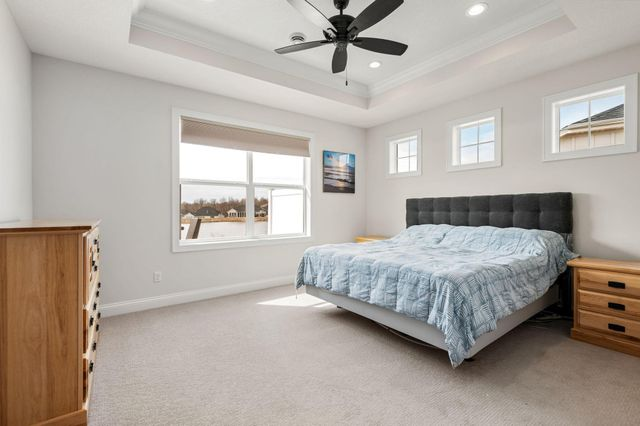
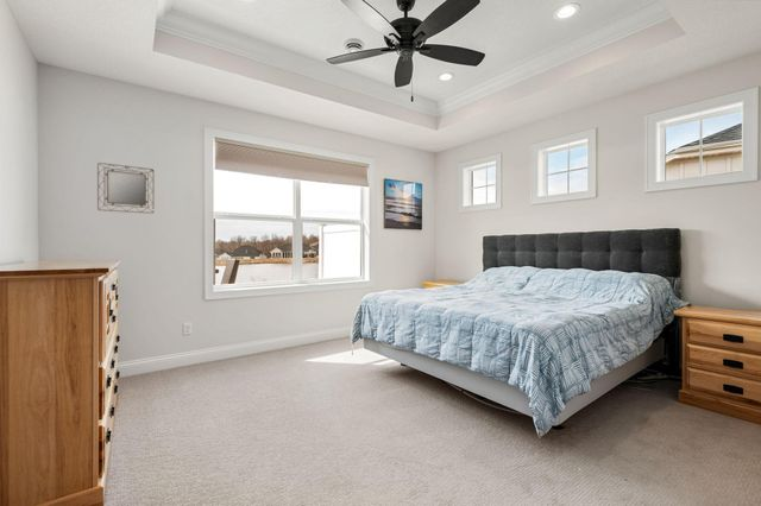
+ home mirror (126, 188)
